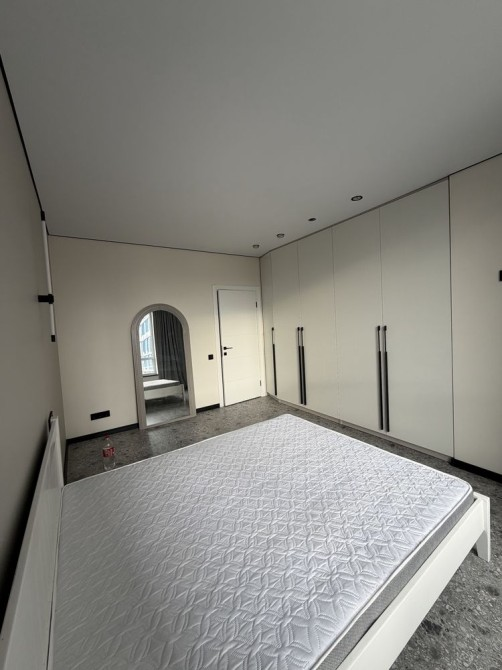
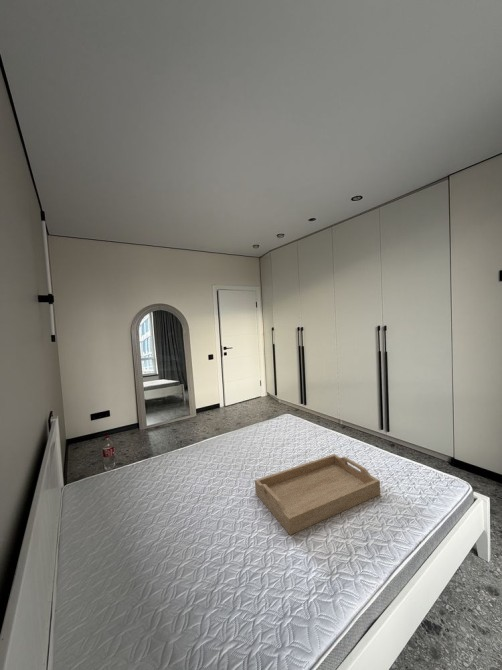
+ serving tray (316, 485)
